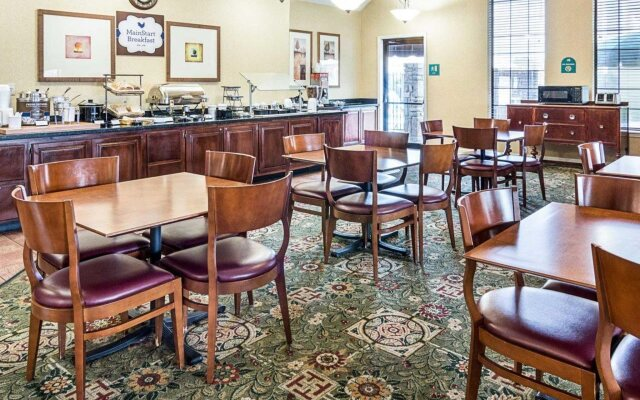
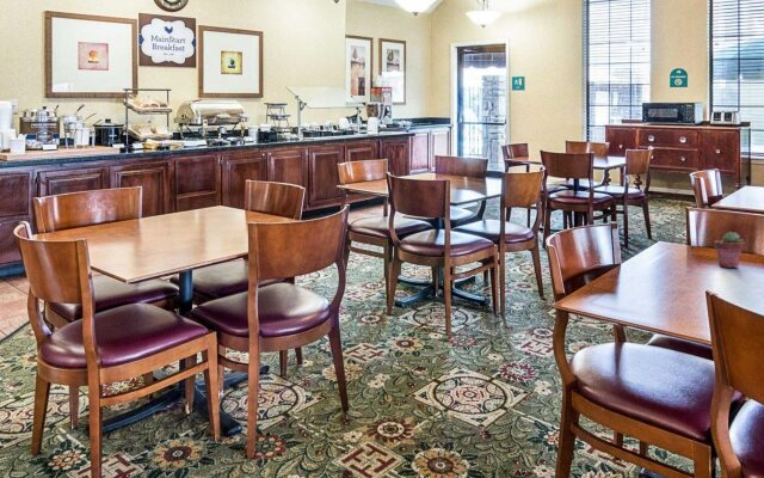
+ potted succulent (728, 249)
